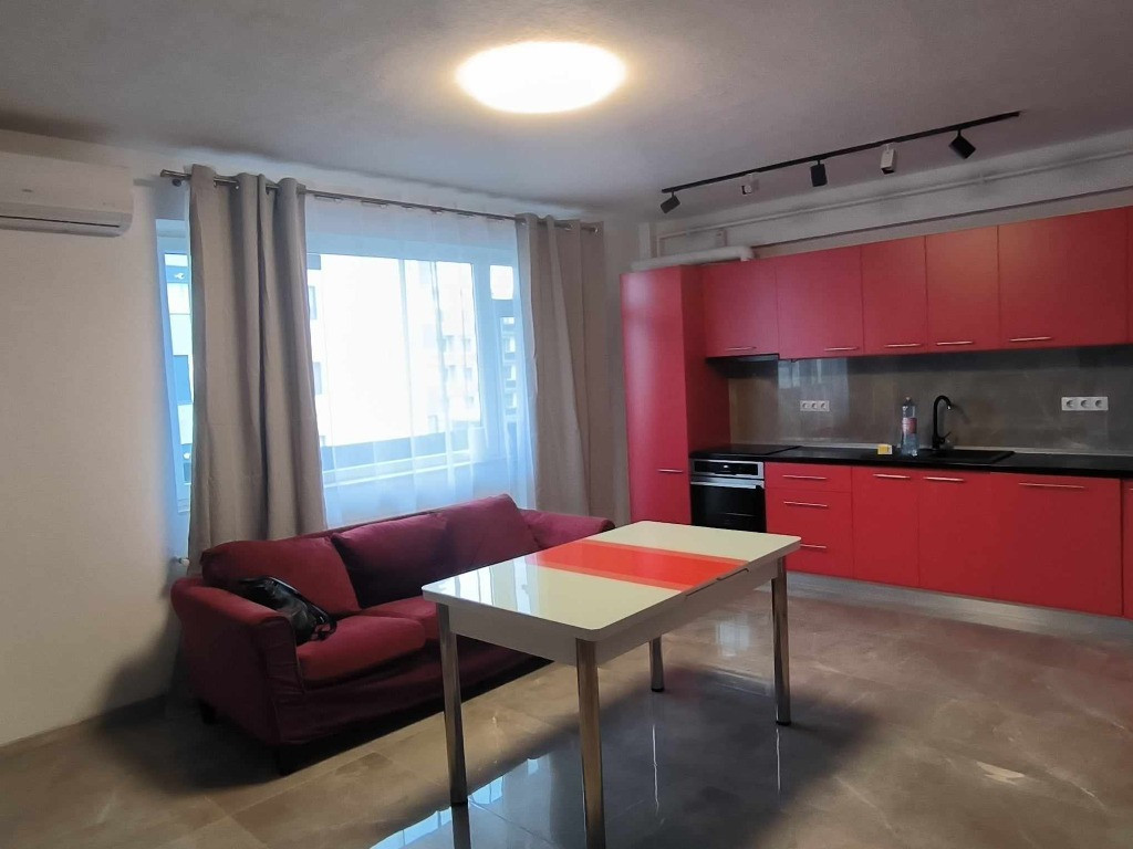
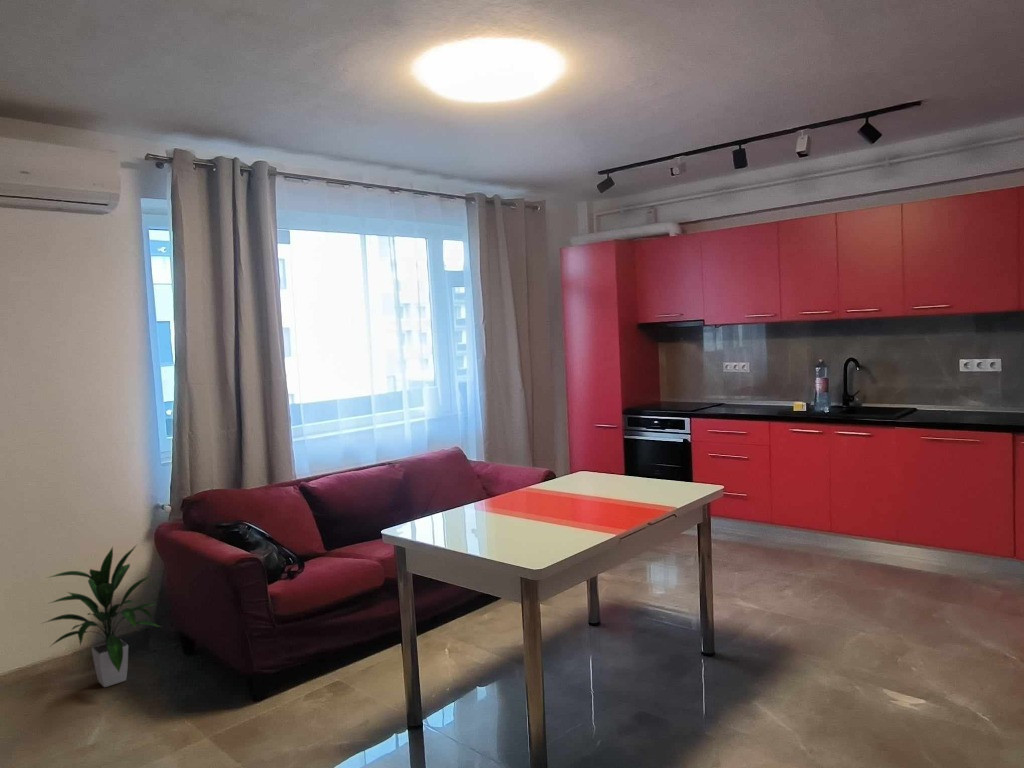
+ indoor plant (105, 617)
